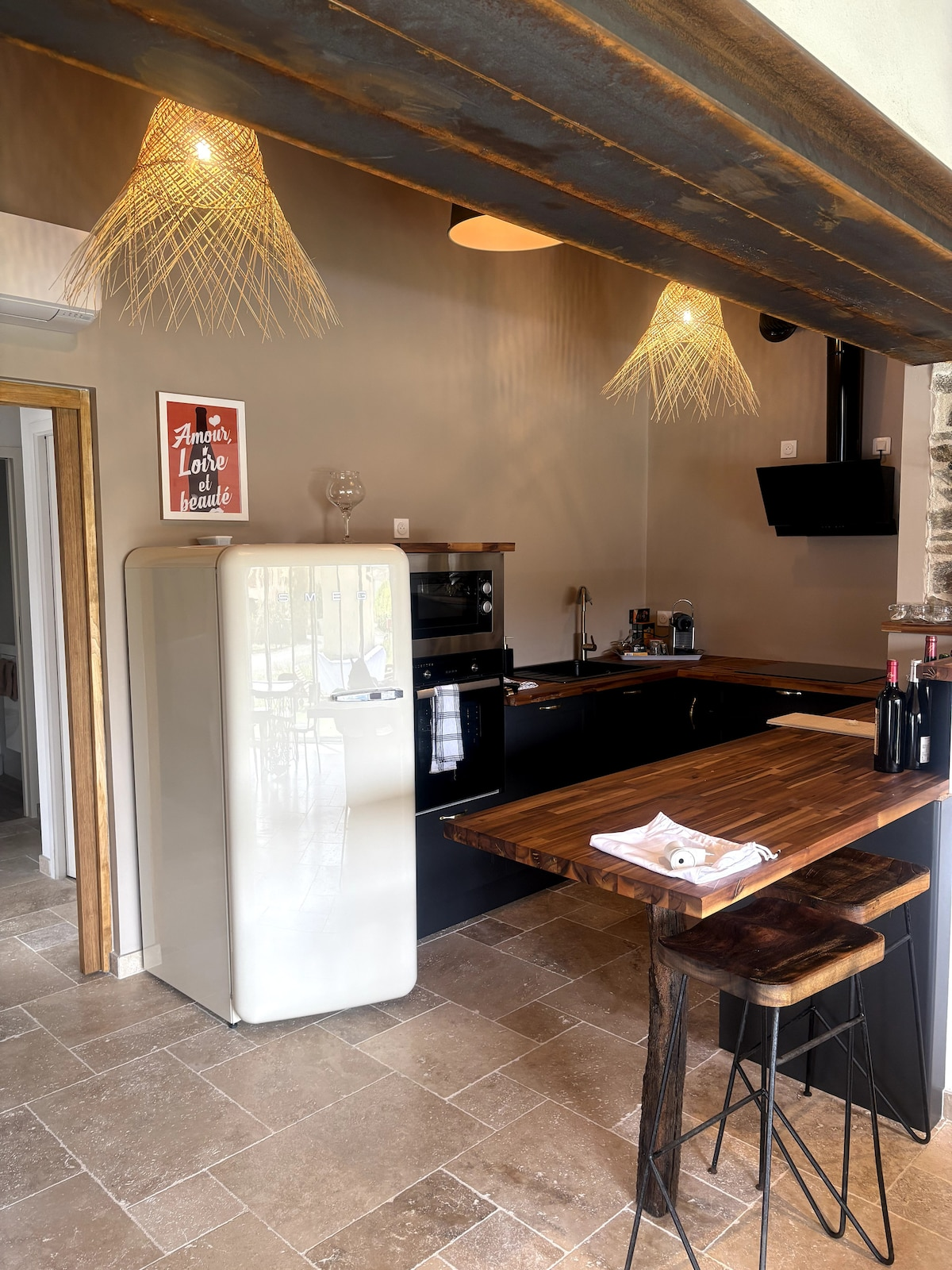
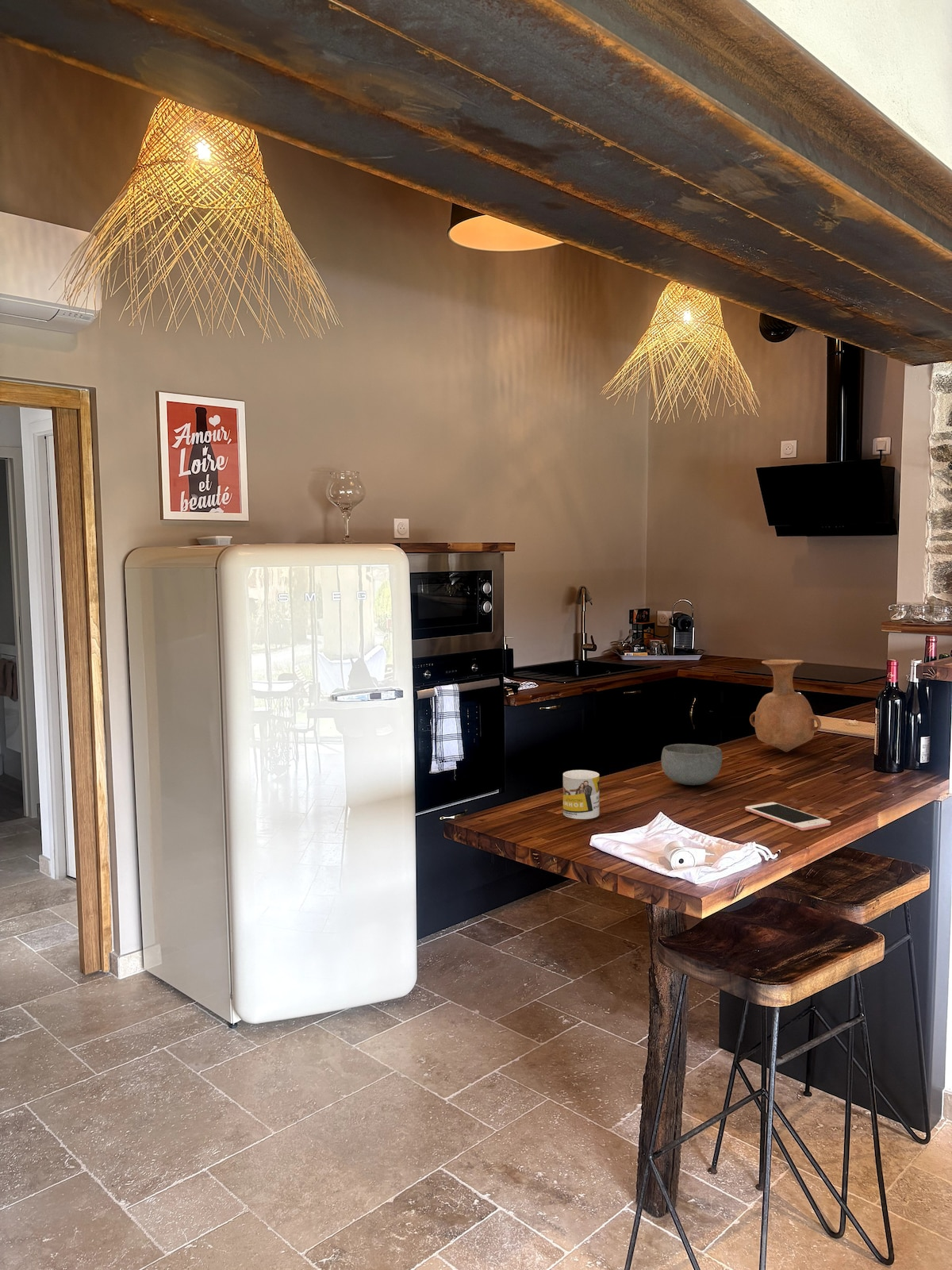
+ mug (585, 792)
+ vase (784, 706)
+ cell phone (786, 815)
+ bowl (691, 765)
